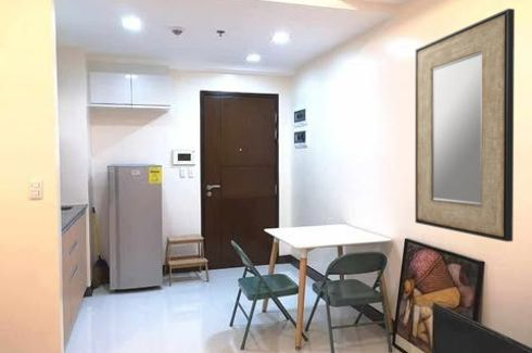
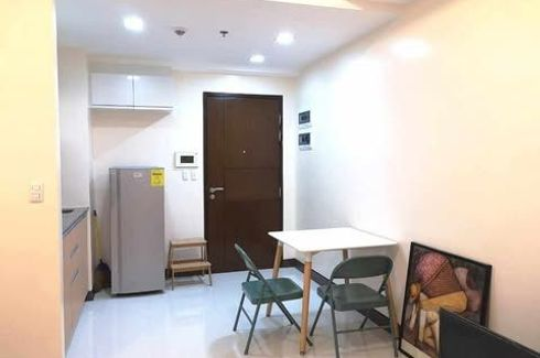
- home mirror (457, 131)
